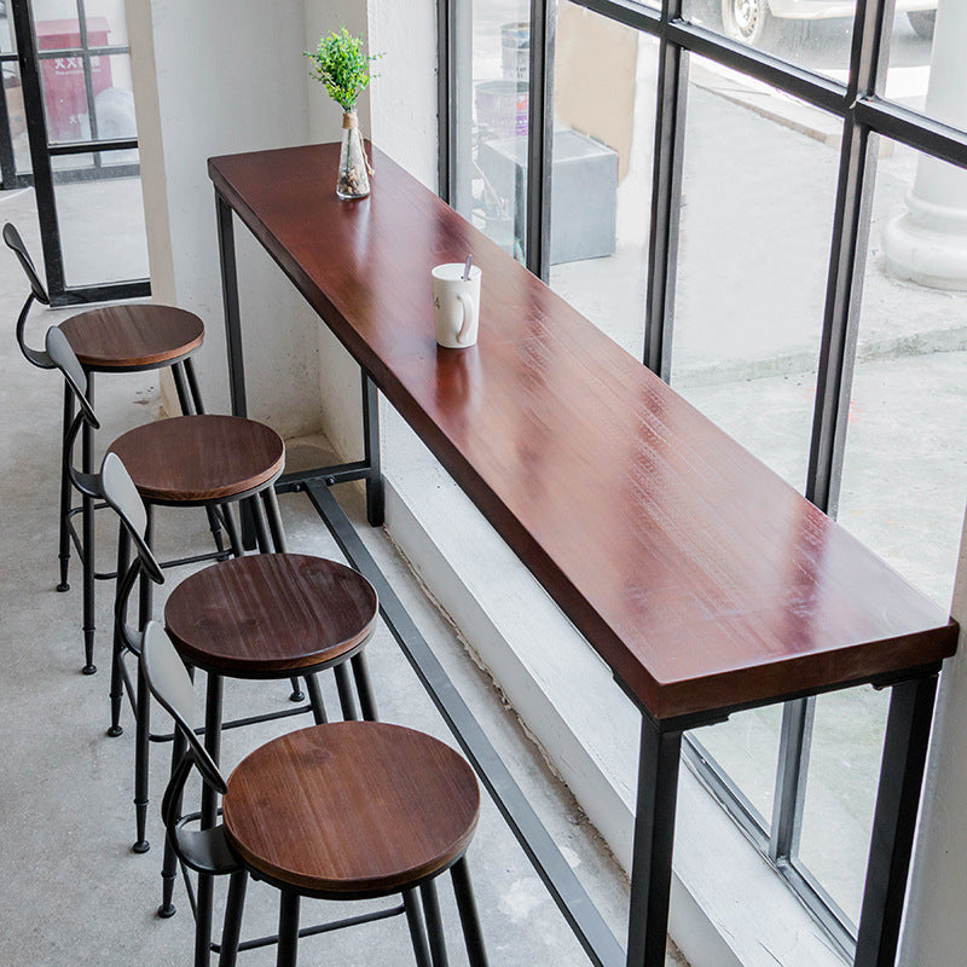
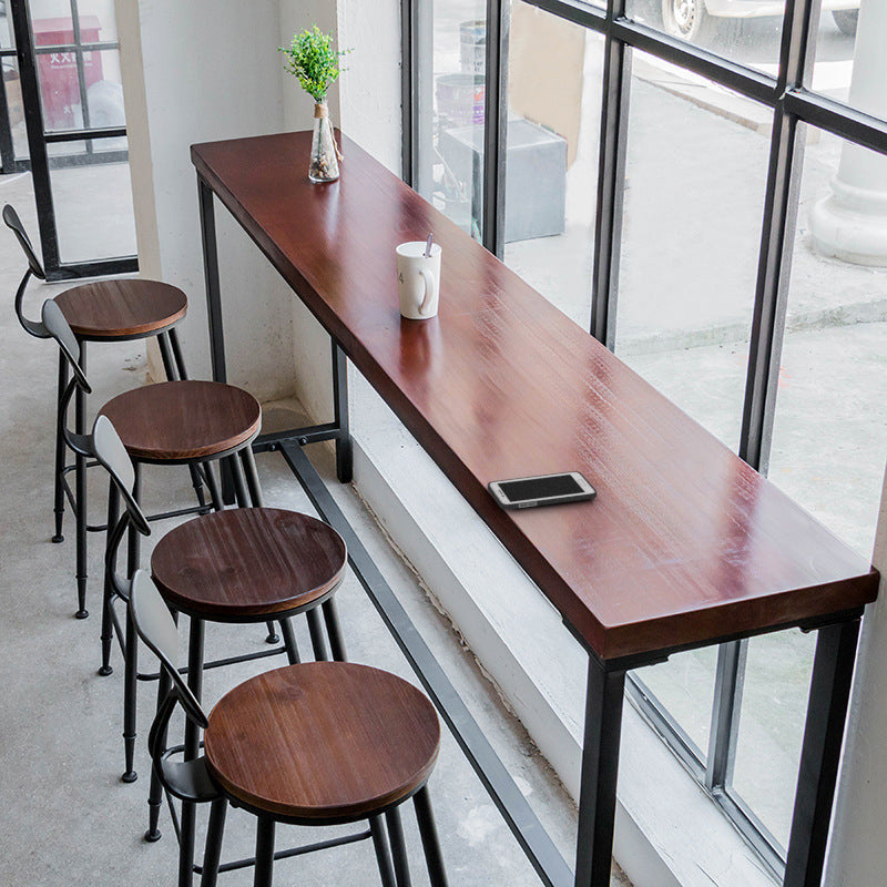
+ cell phone (541, 490)
